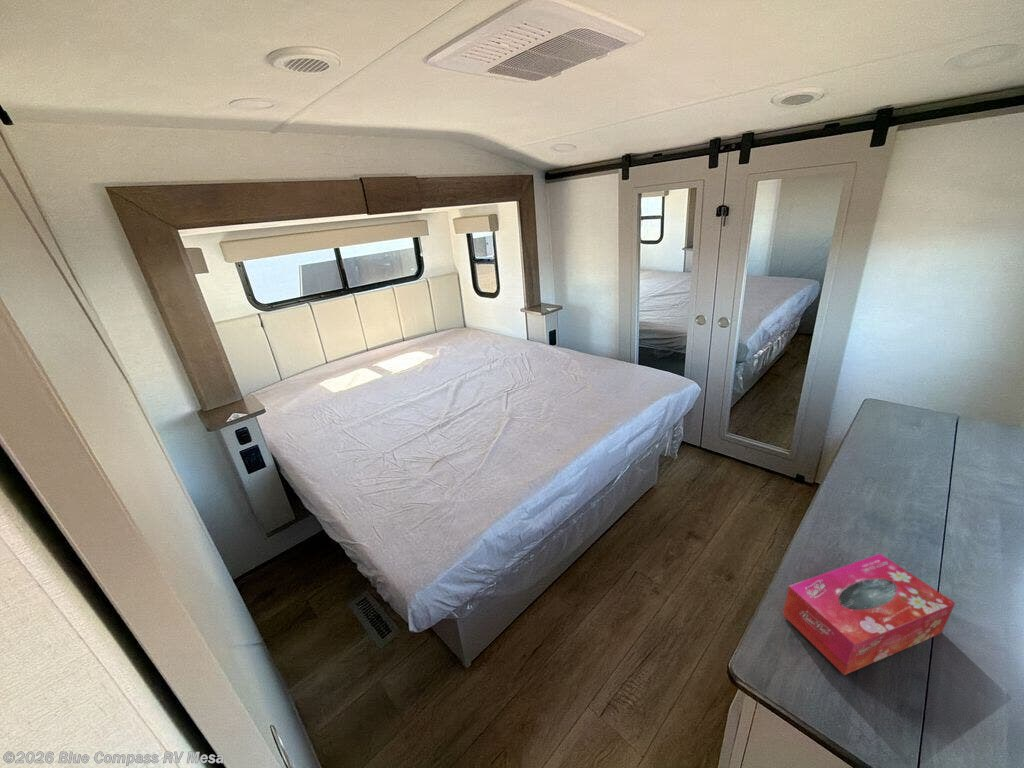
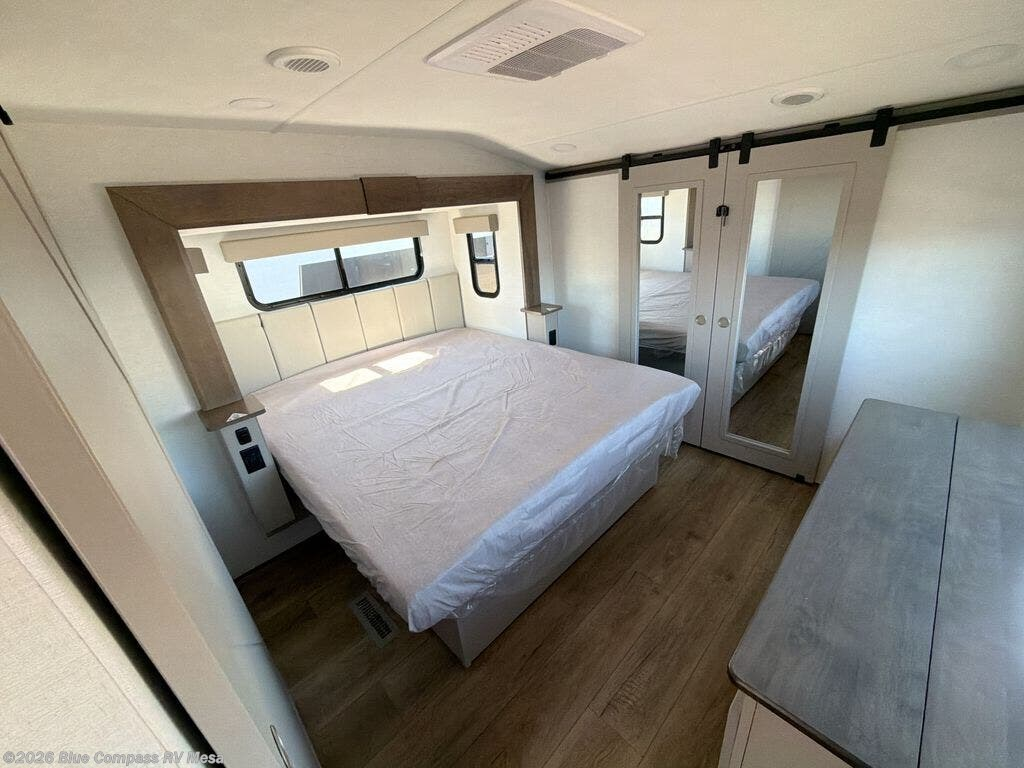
- tissue box (863, 609)
